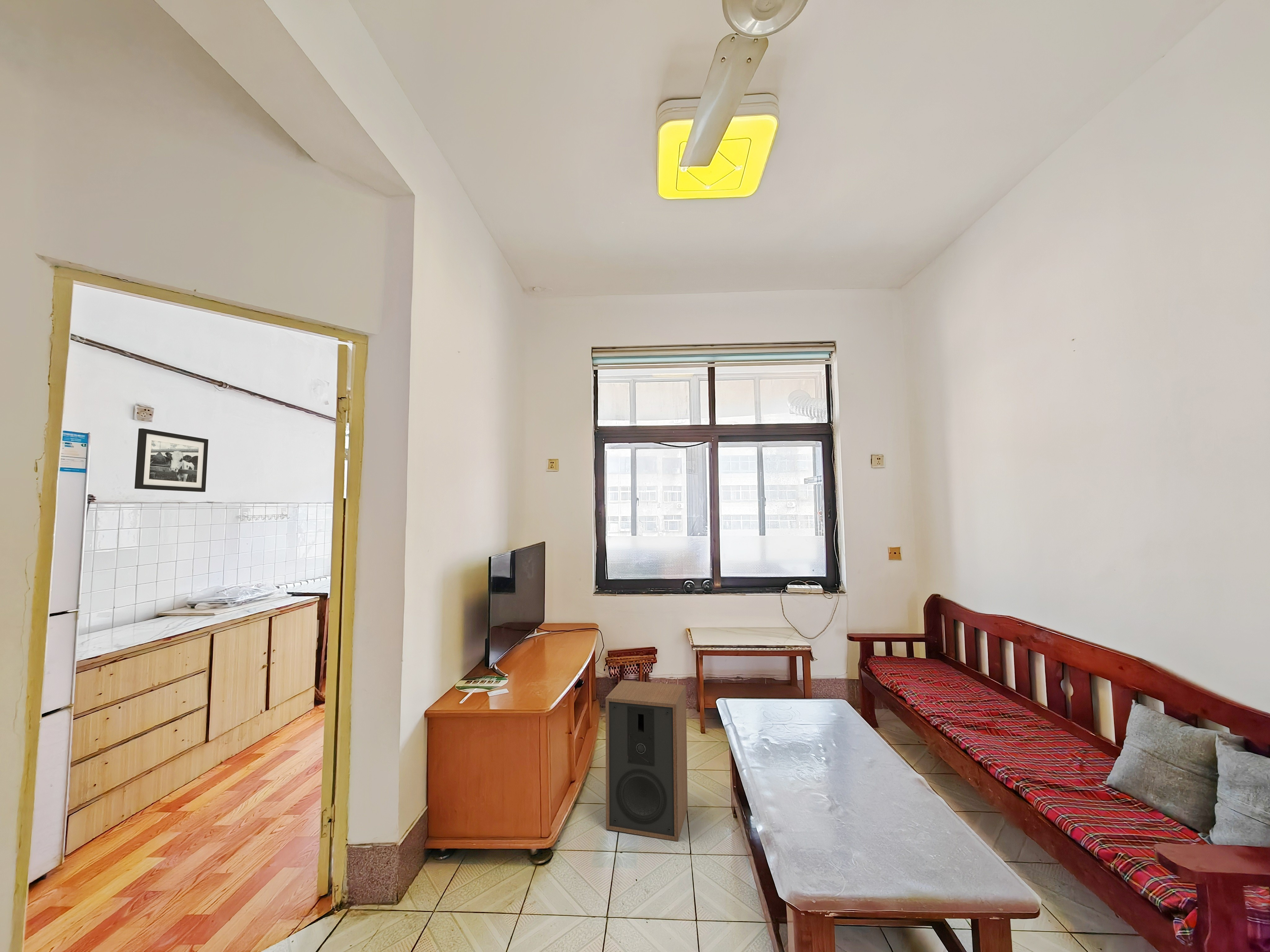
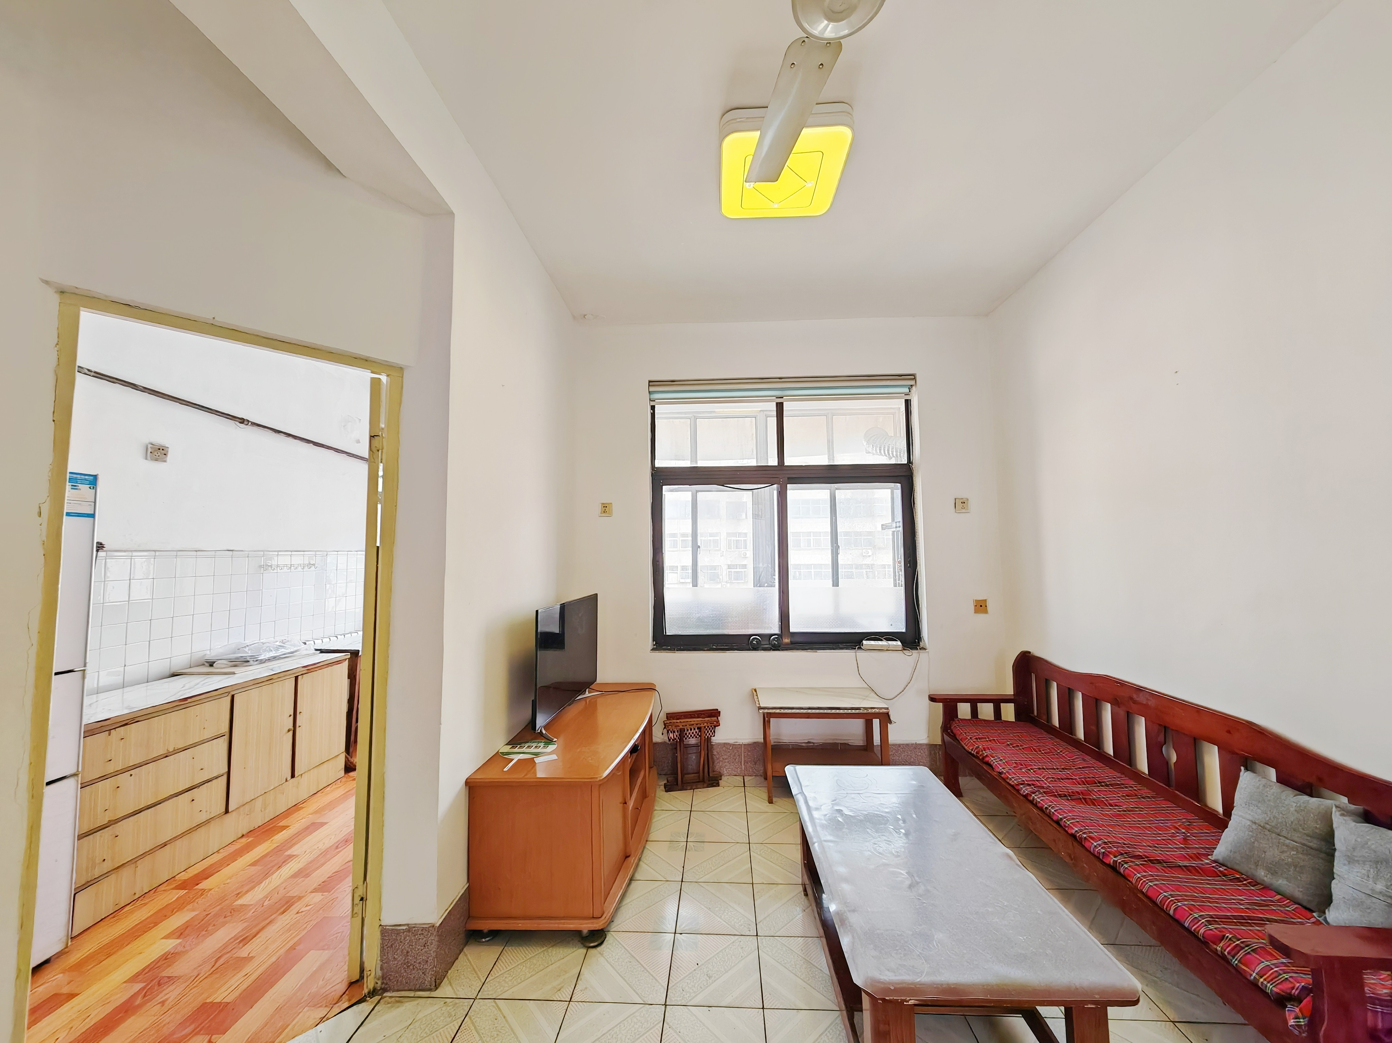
- speaker (647, 754)
- picture frame (174, 462)
